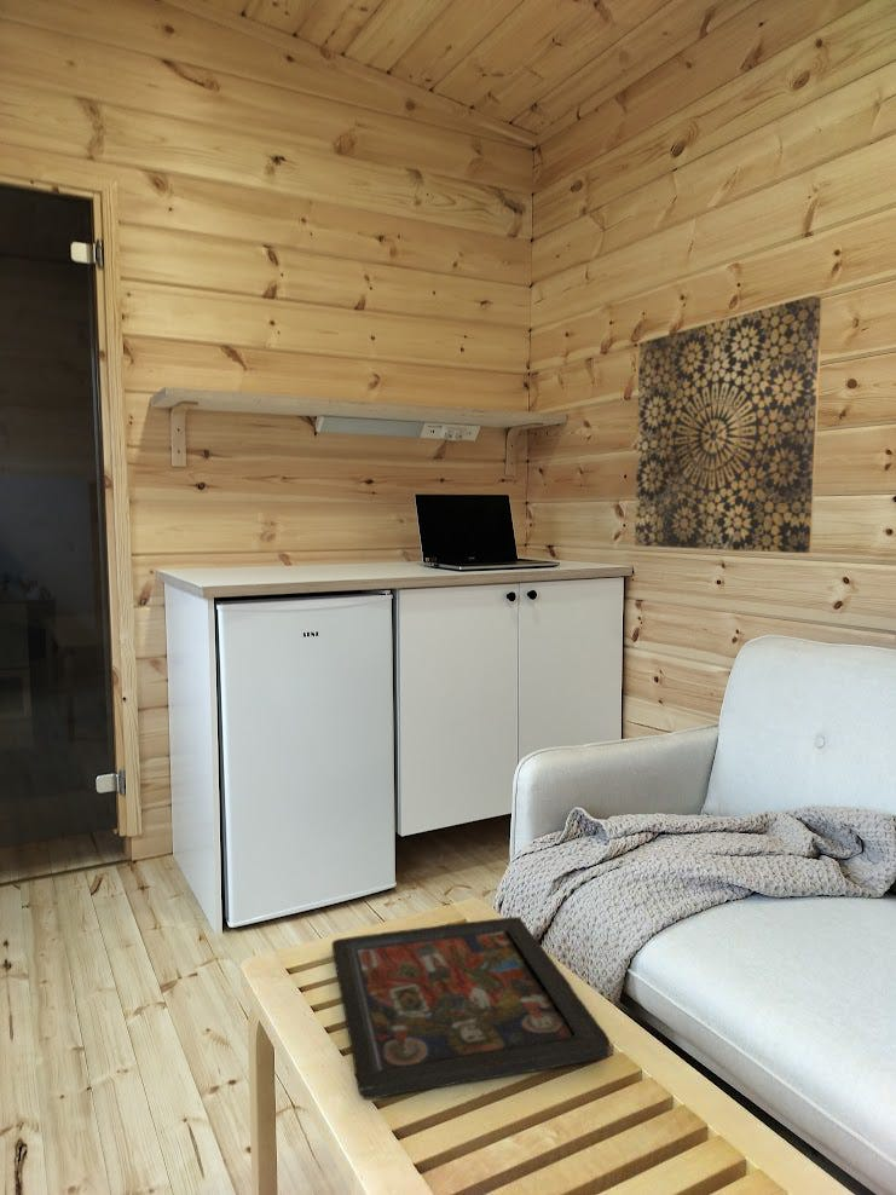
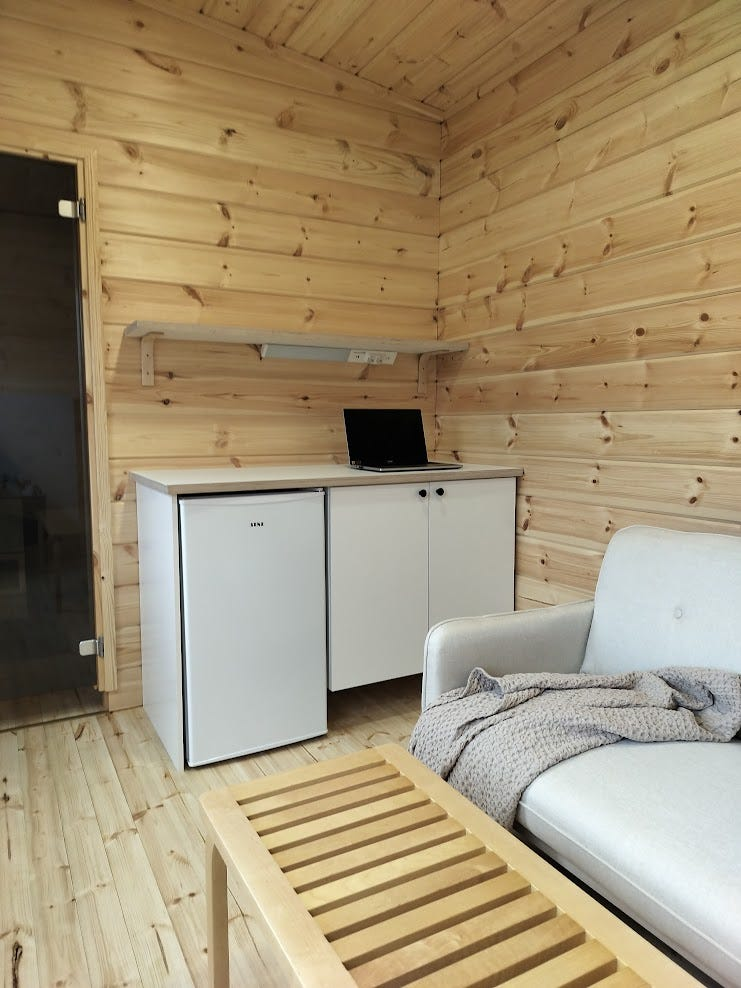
- decorative tray (453, 991)
- wall art (716, 437)
